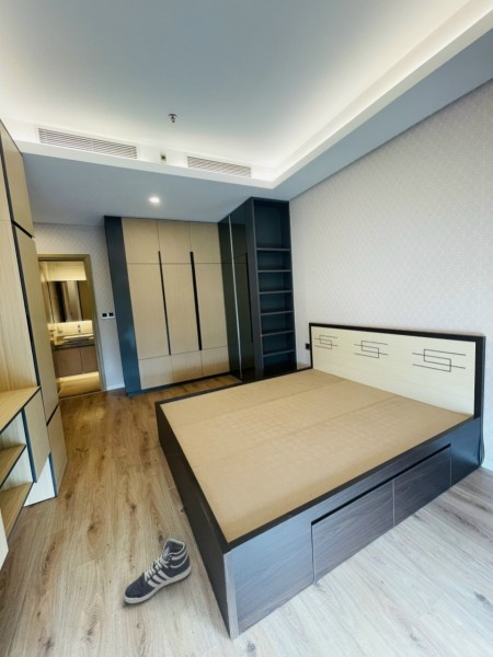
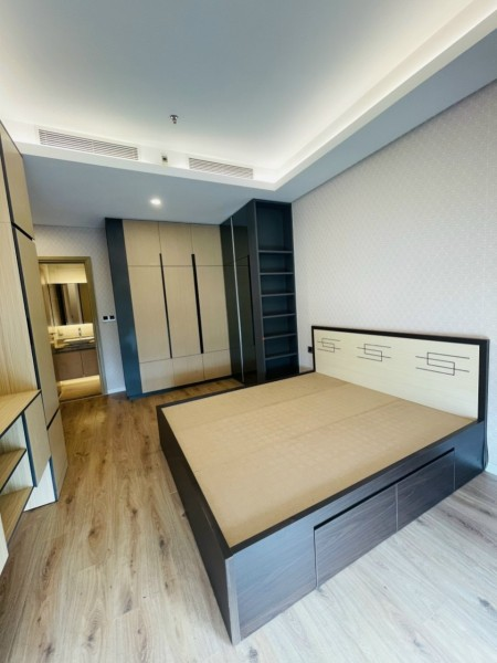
- sneaker (157, 567)
